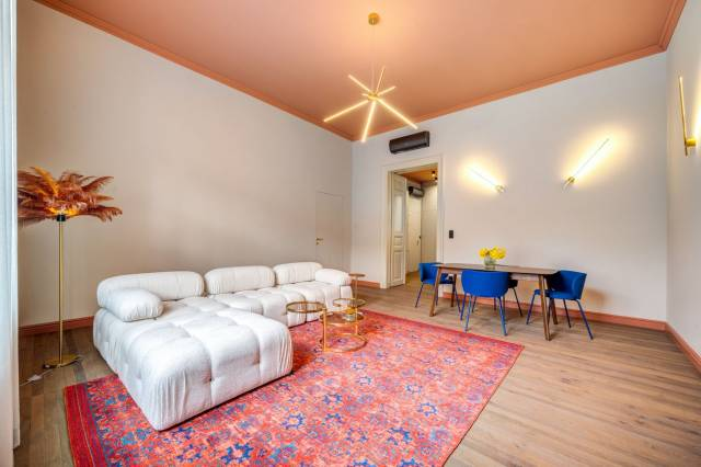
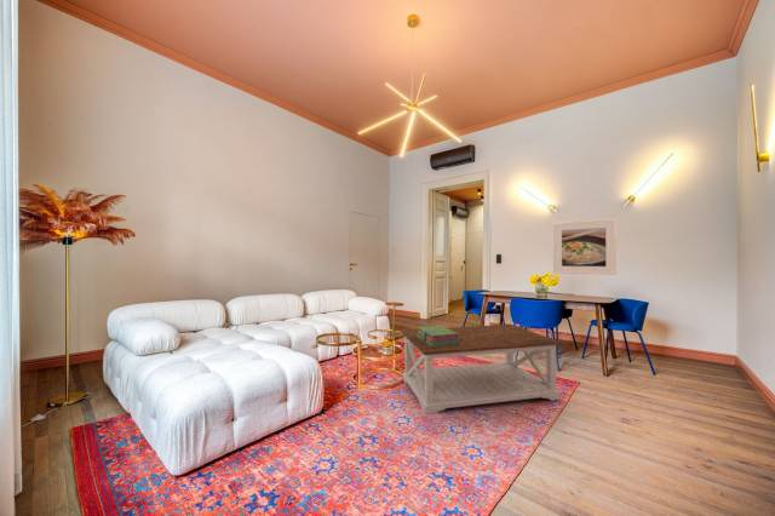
+ coffee table (477, 365)
+ stack of books (436, 334)
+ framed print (582, 247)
